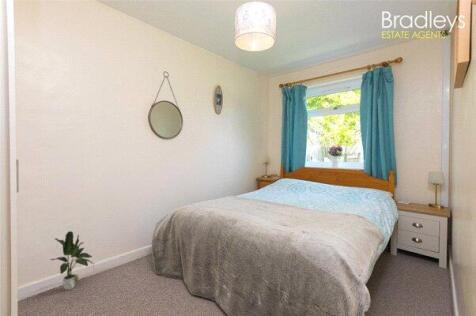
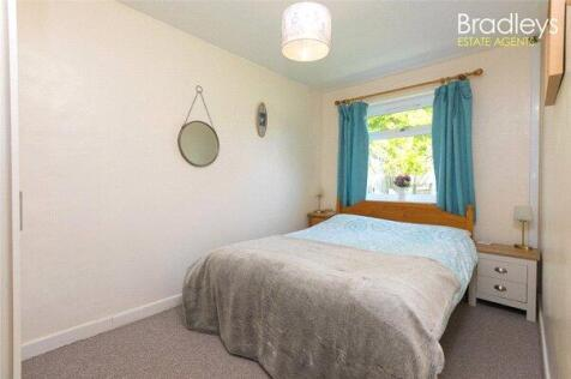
- potted plant (72, 260)
